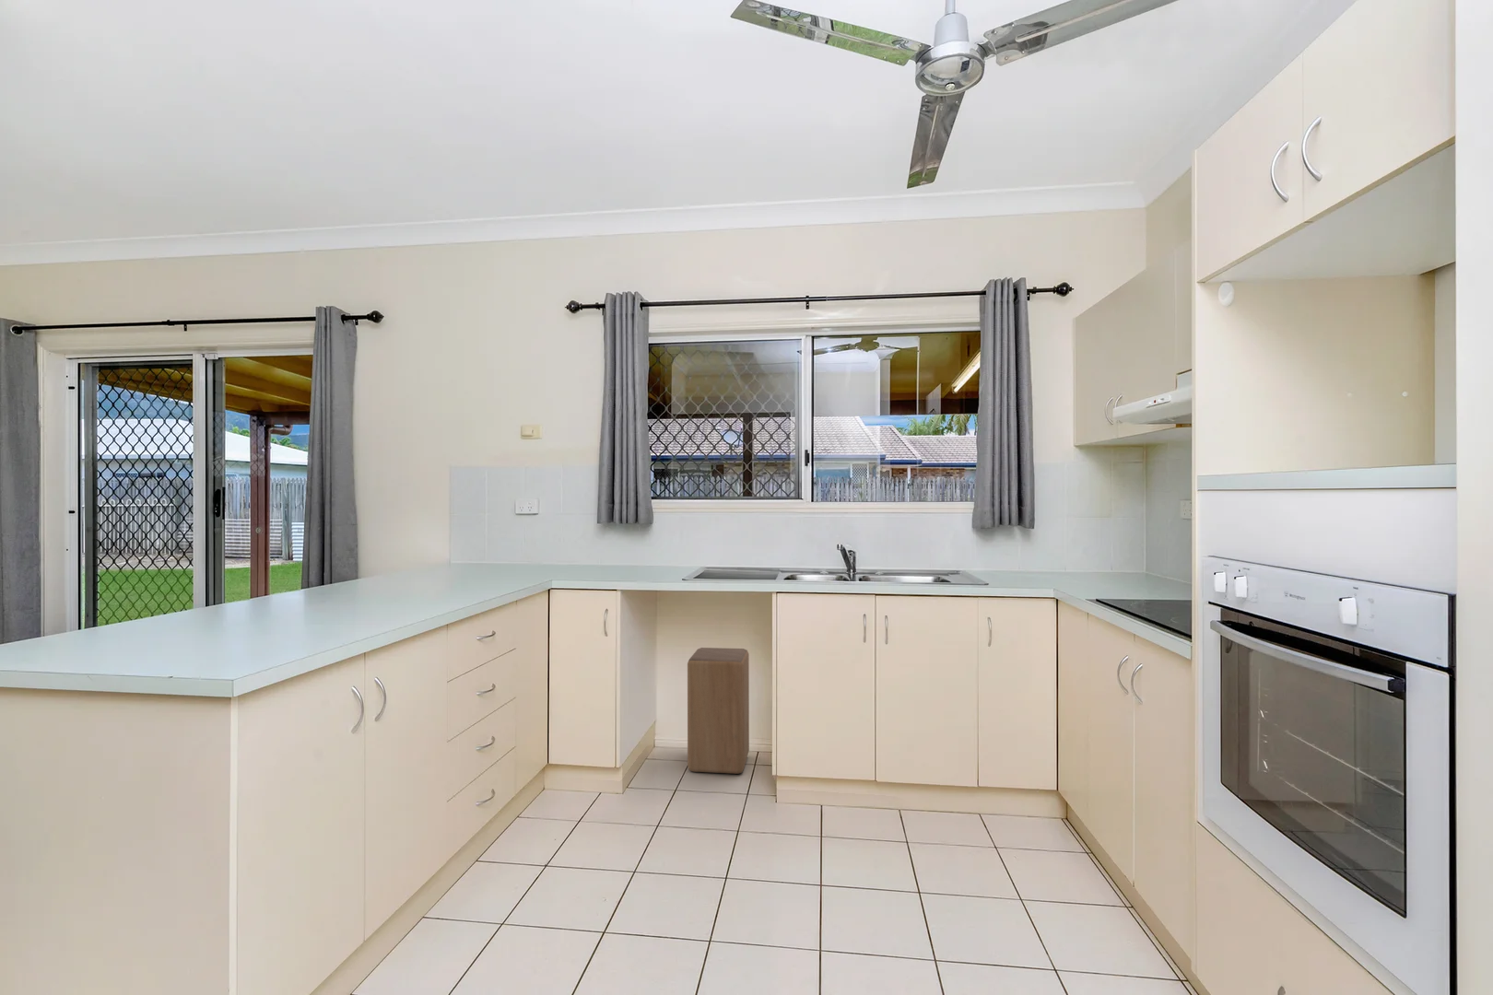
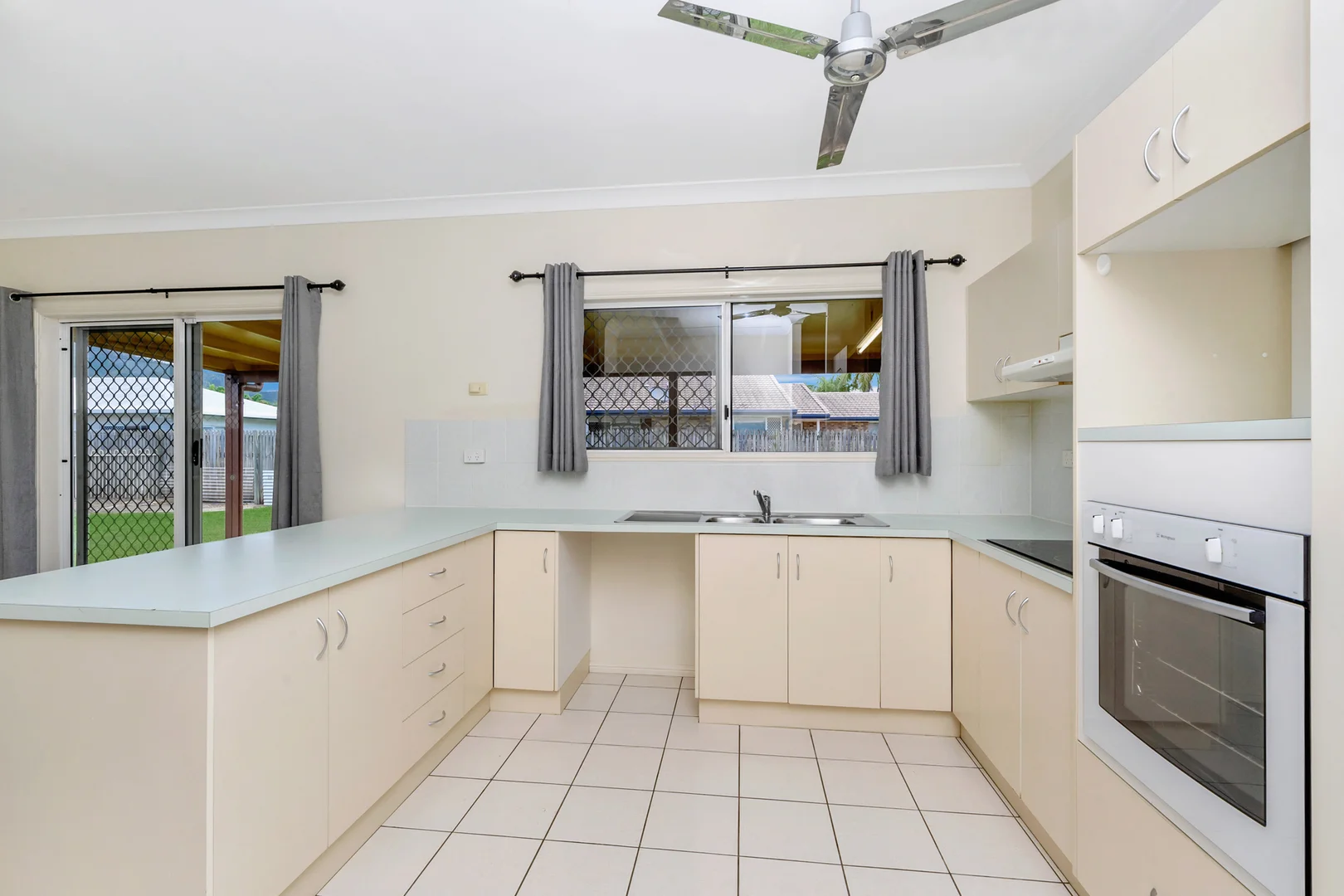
- stool (719, 707)
